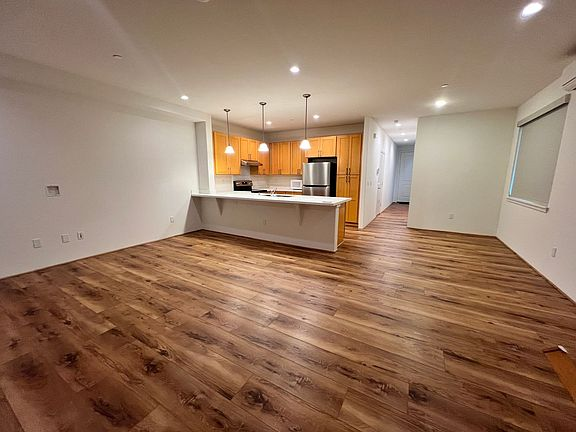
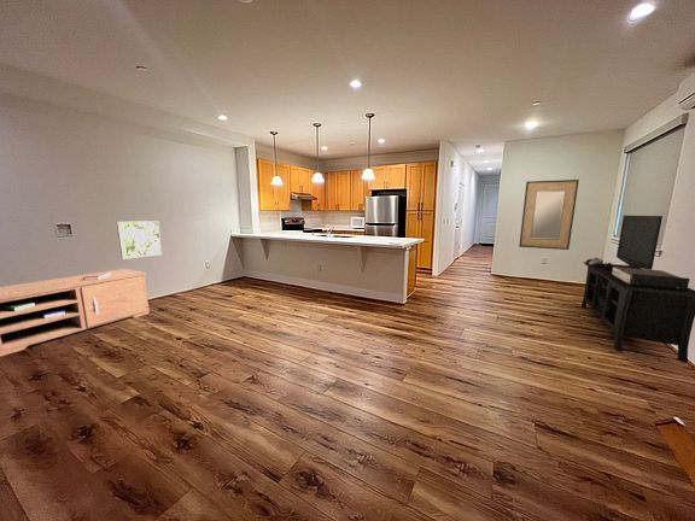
+ media console (74, 303)
+ media console (629, 273)
+ home mirror (547, 215)
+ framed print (140, 239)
